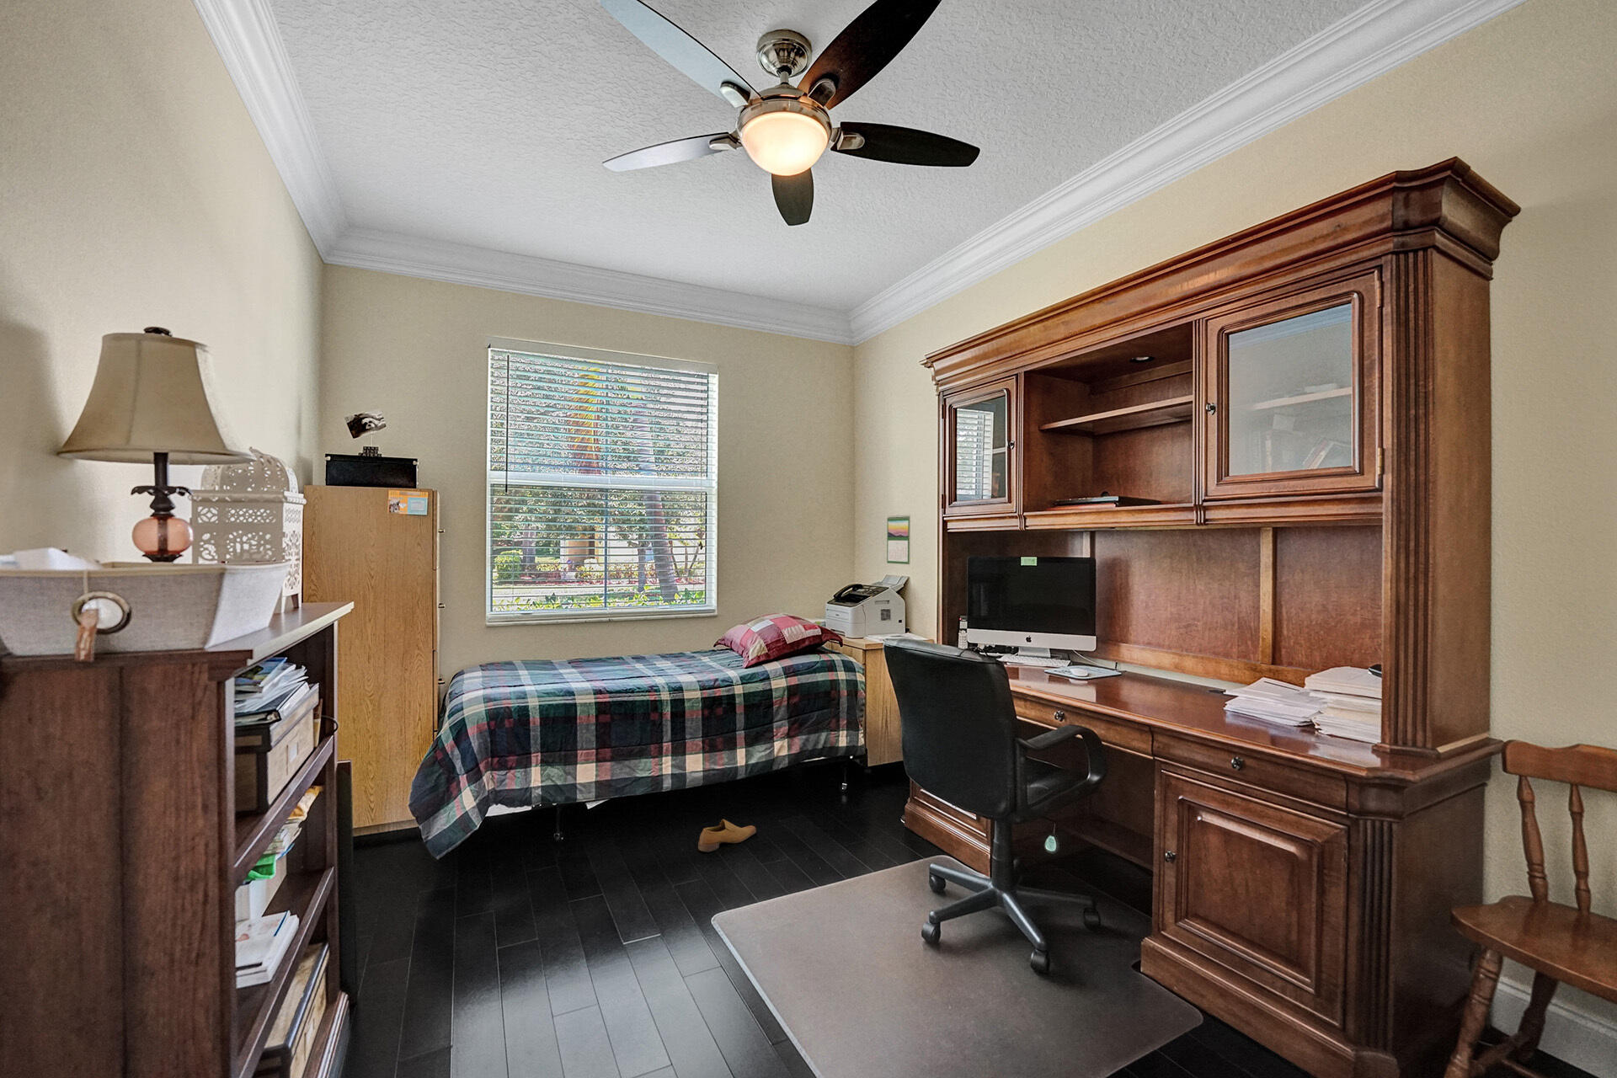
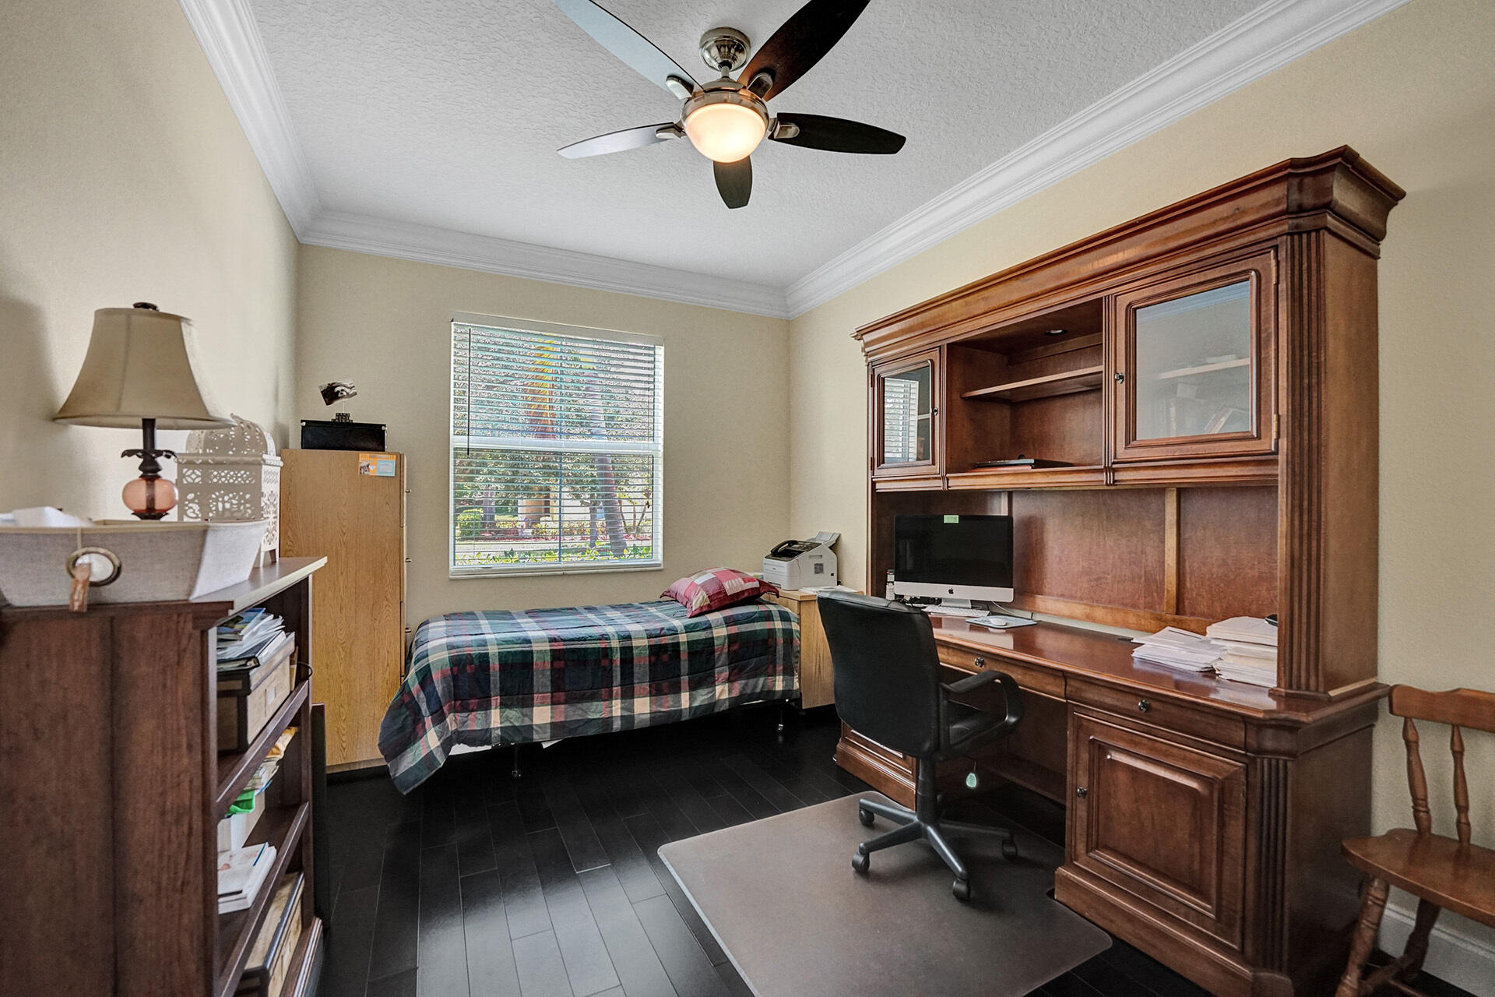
- shoe (727, 830)
- calendar (898, 539)
